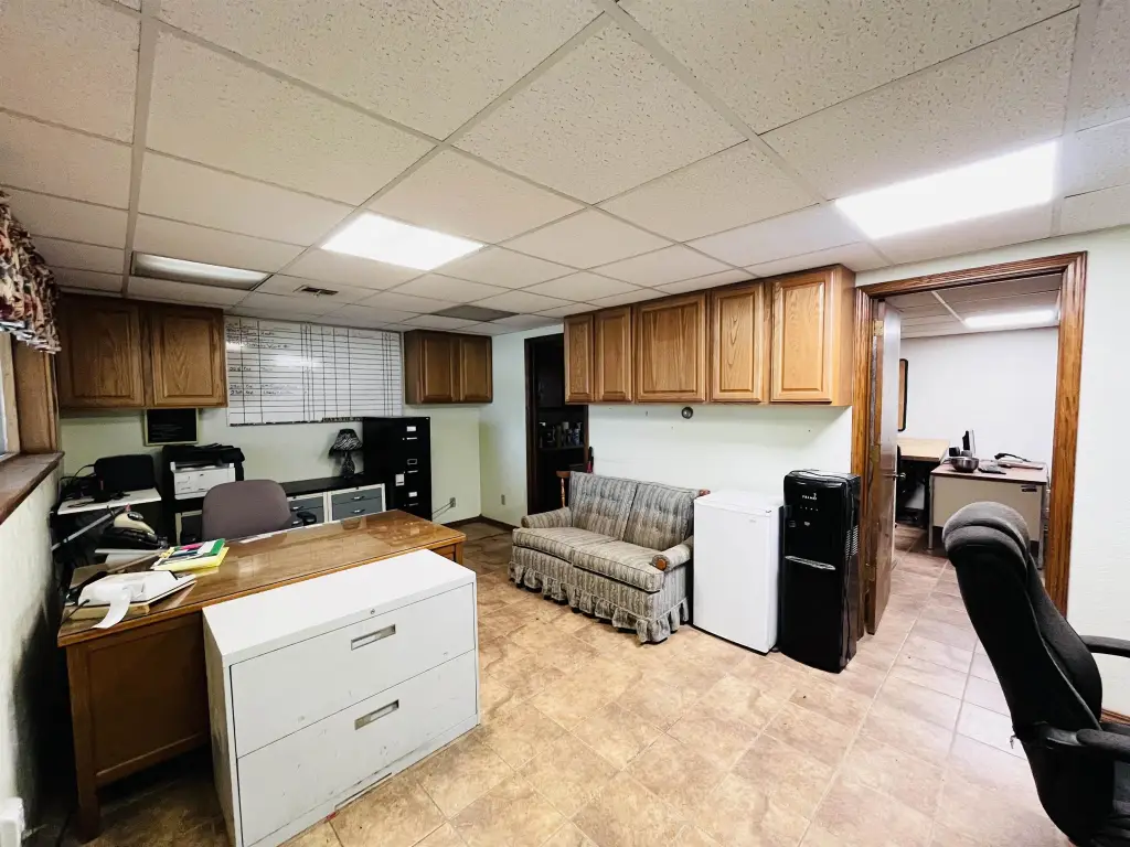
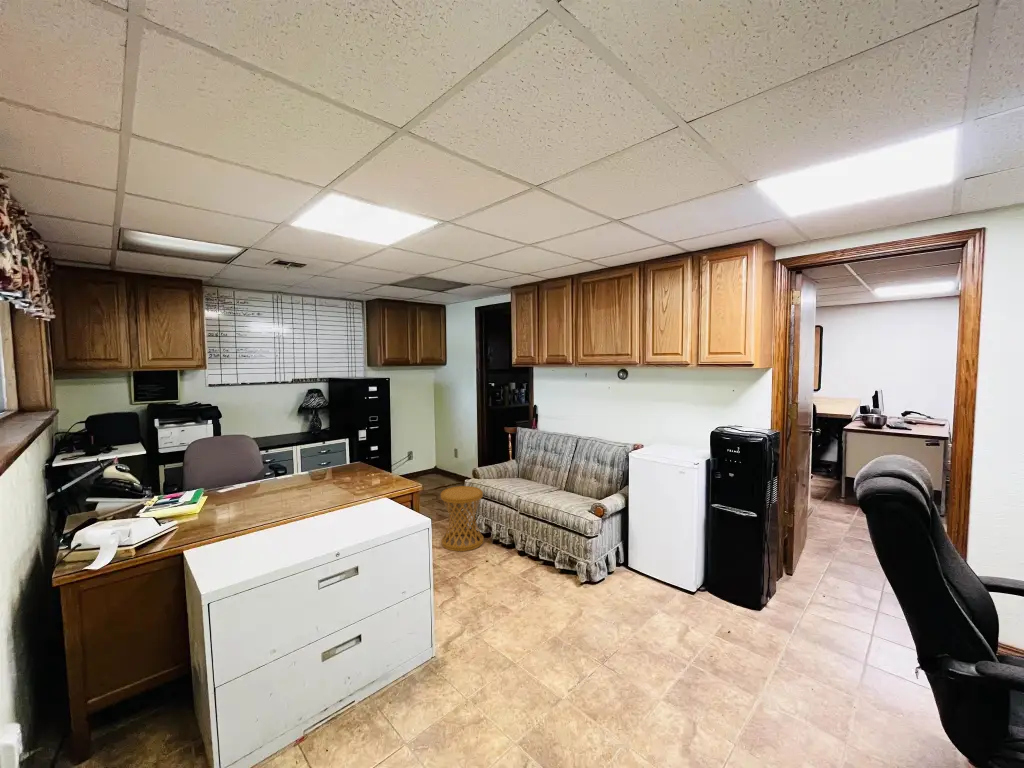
+ side table (461, 516)
